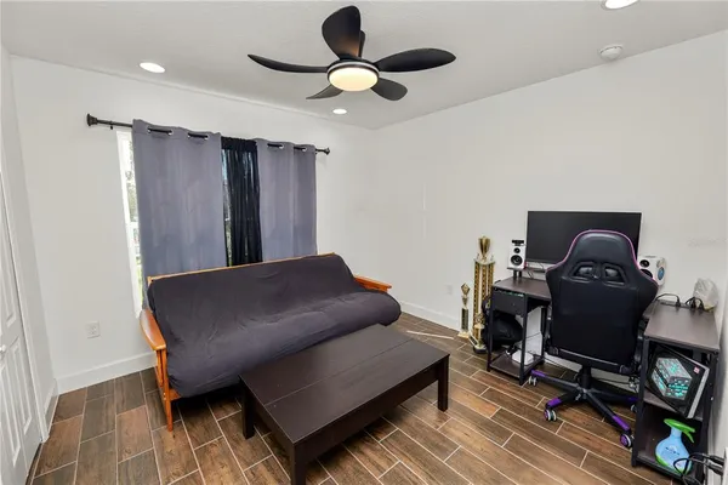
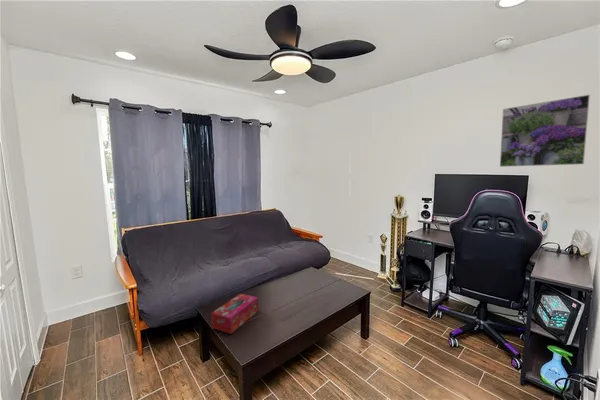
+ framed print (540, 134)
+ tissue box (236, 311)
